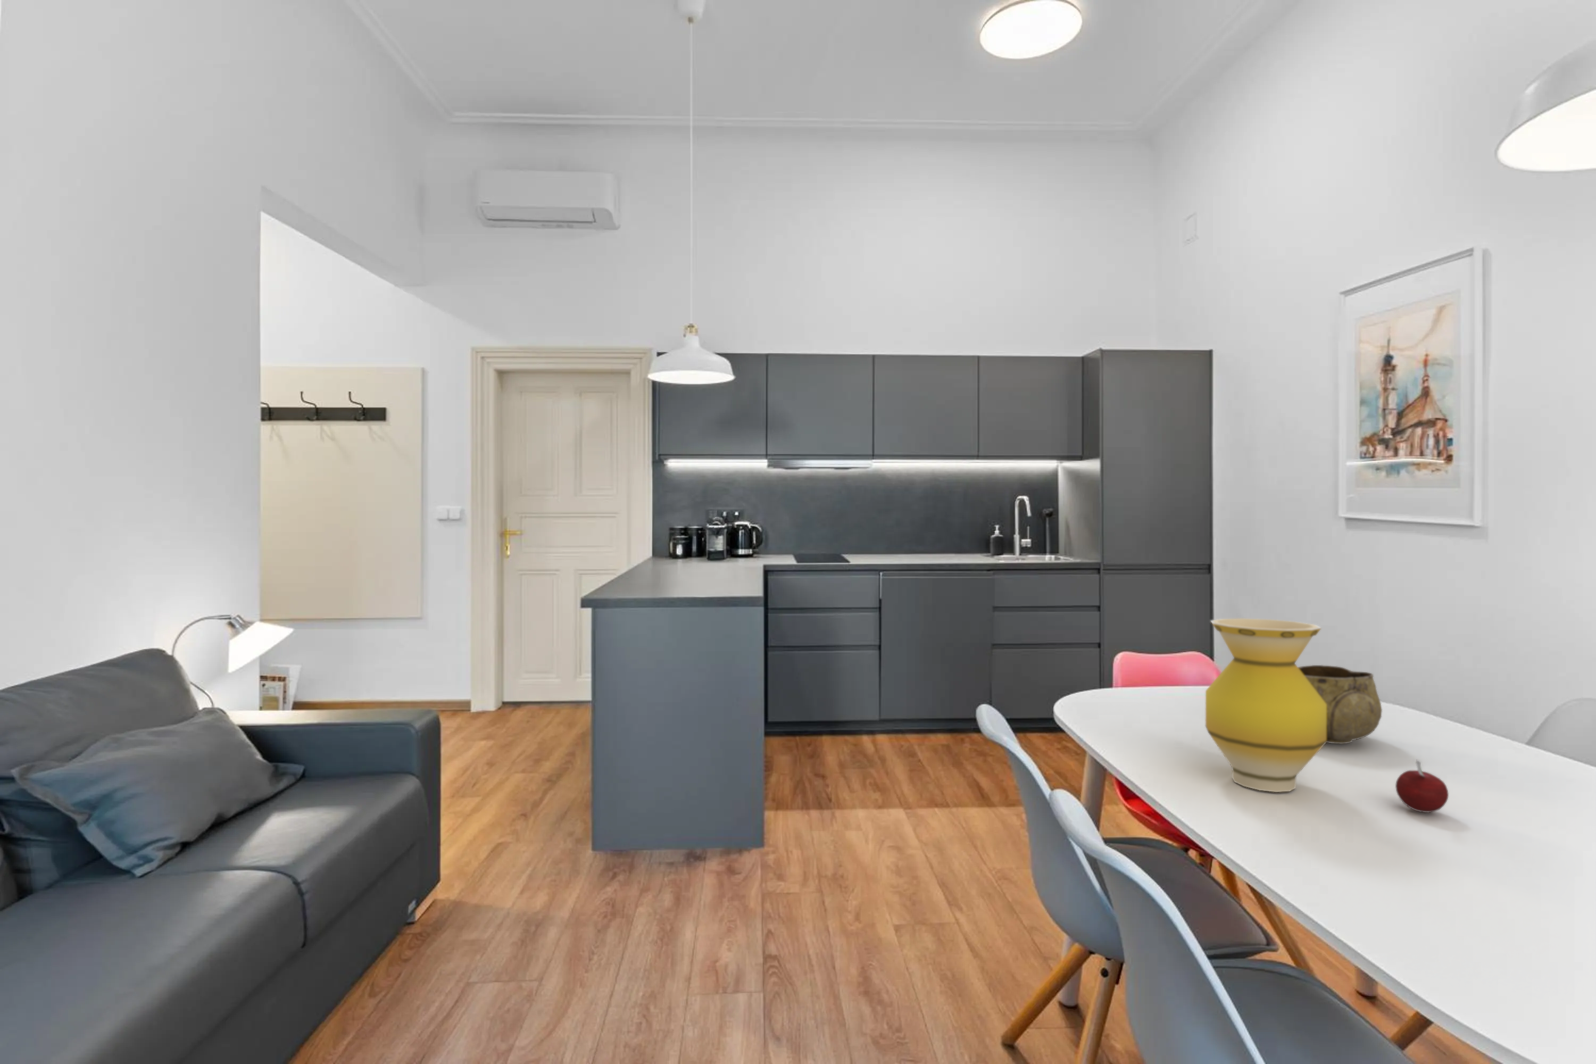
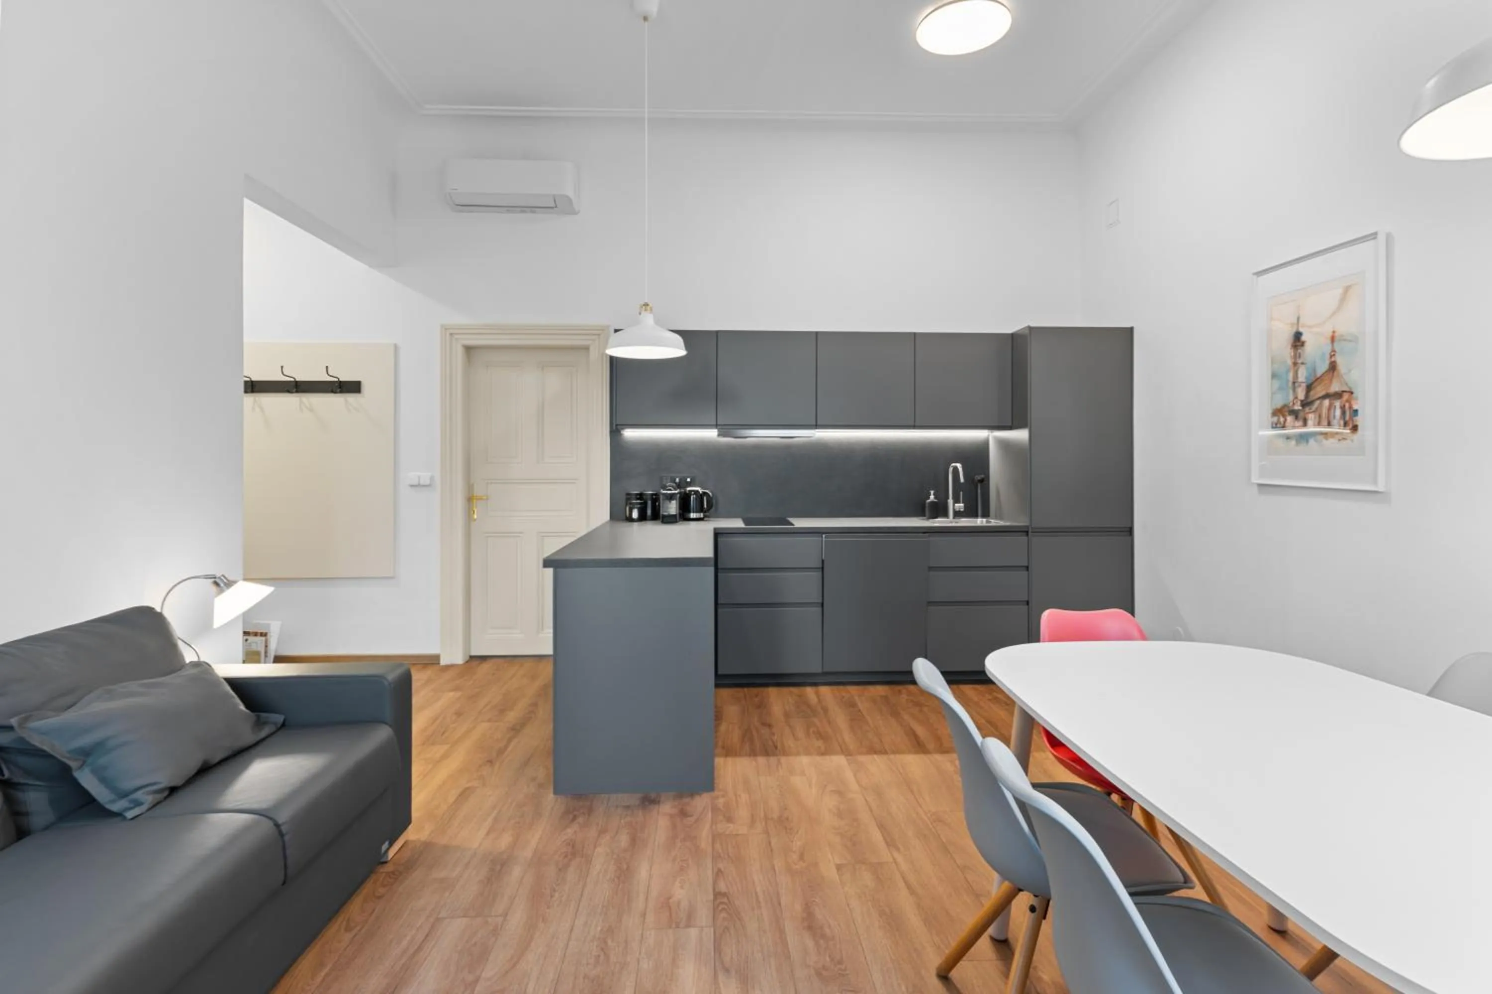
- vase (1264, 703)
- decorative bowl (1325, 703)
- fruit (1424, 784)
